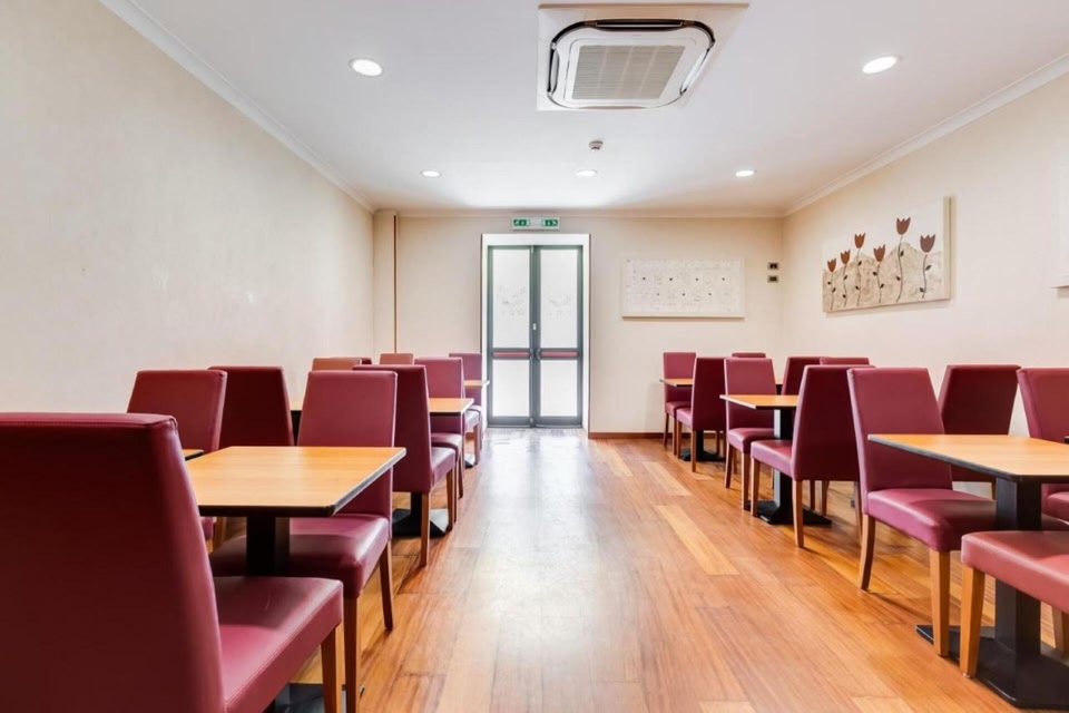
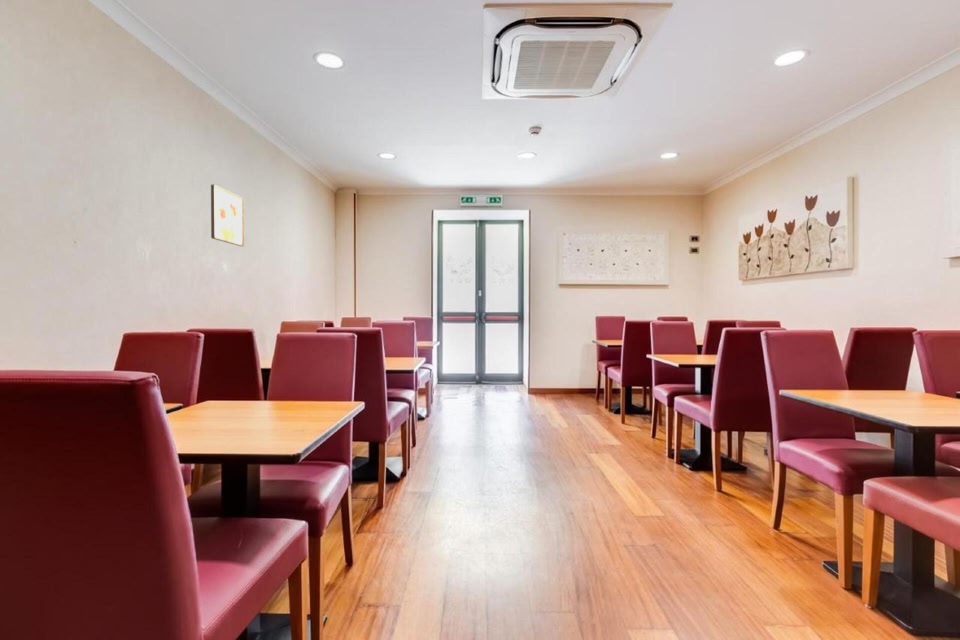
+ wall art (227, 217)
